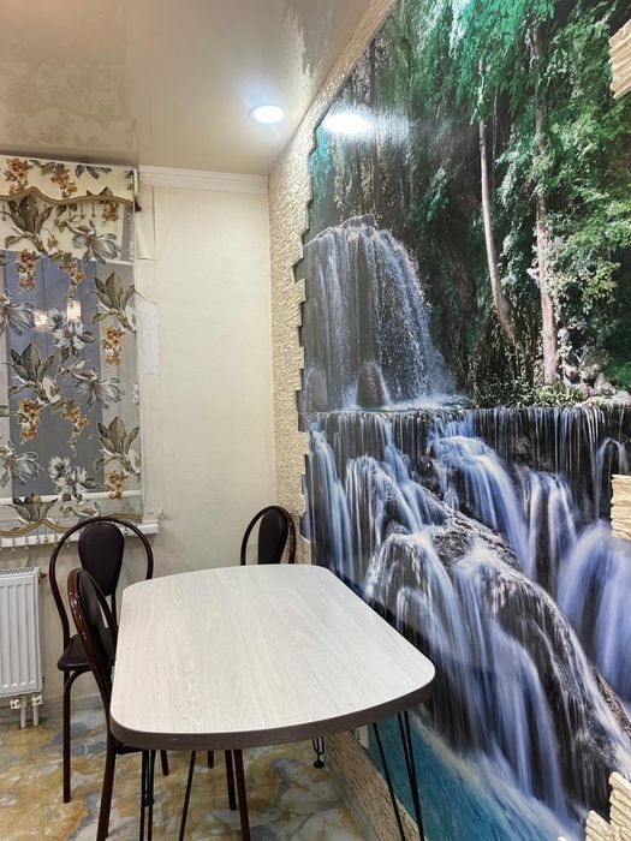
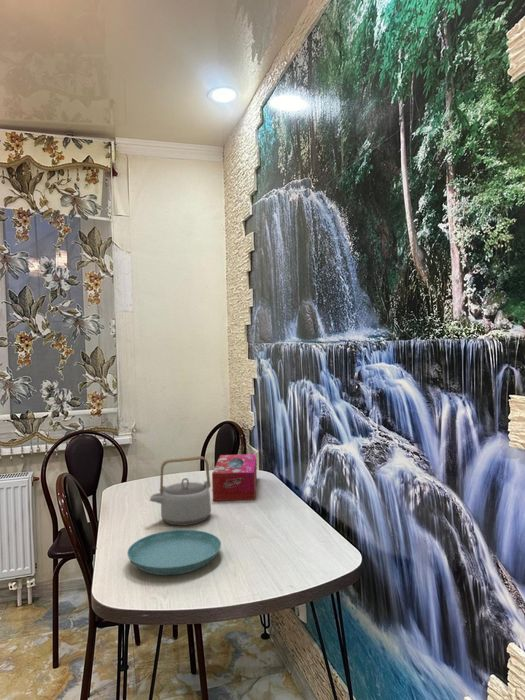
+ saucer (175, 552)
+ tissue box (236, 475)
+ teapot (180, 488)
